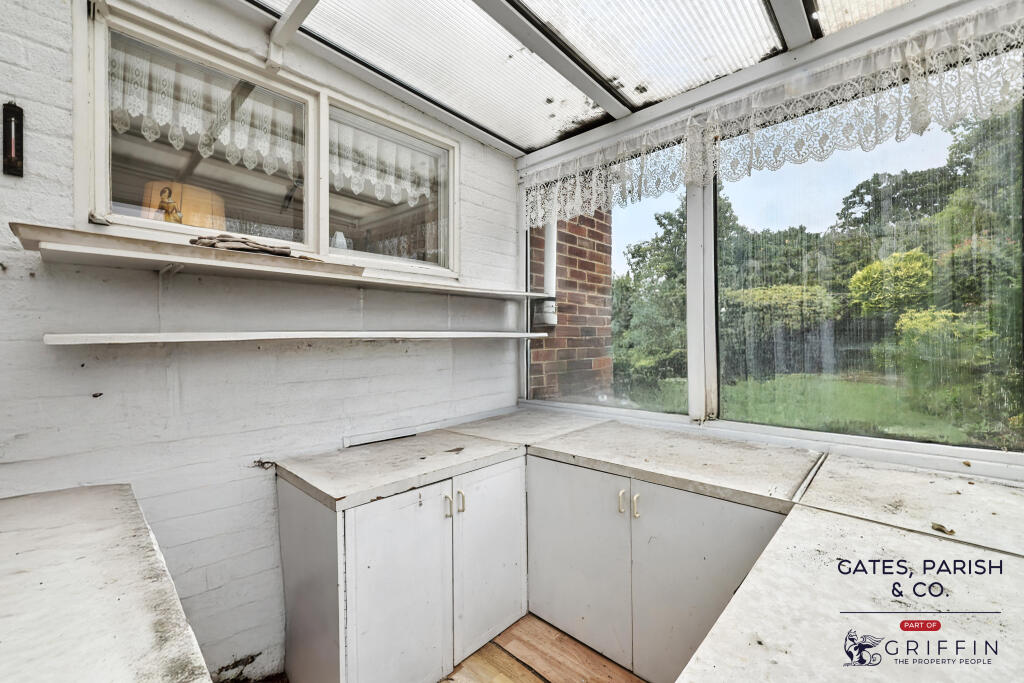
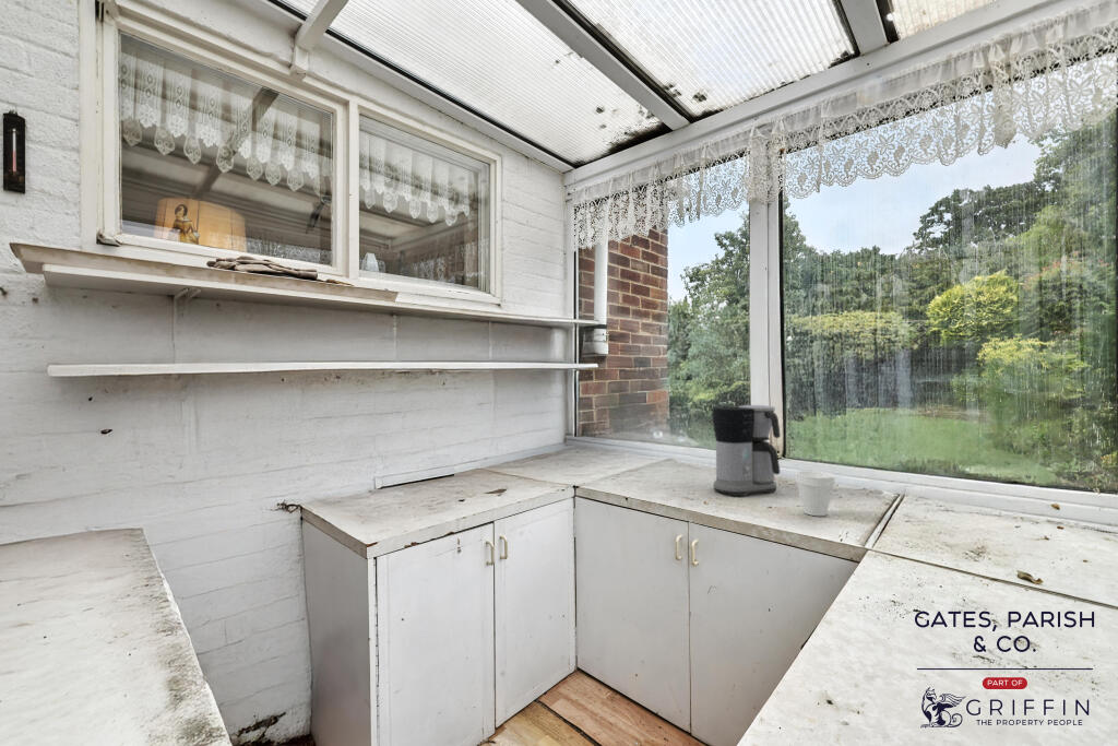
+ cup (814, 493)
+ coffee maker (748, 448)
